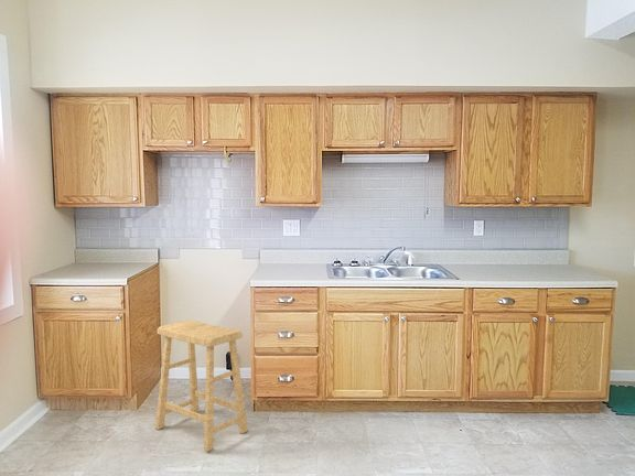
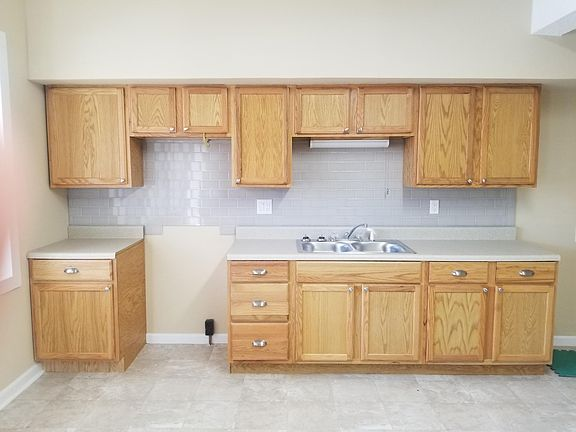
- stool (196, 379)
